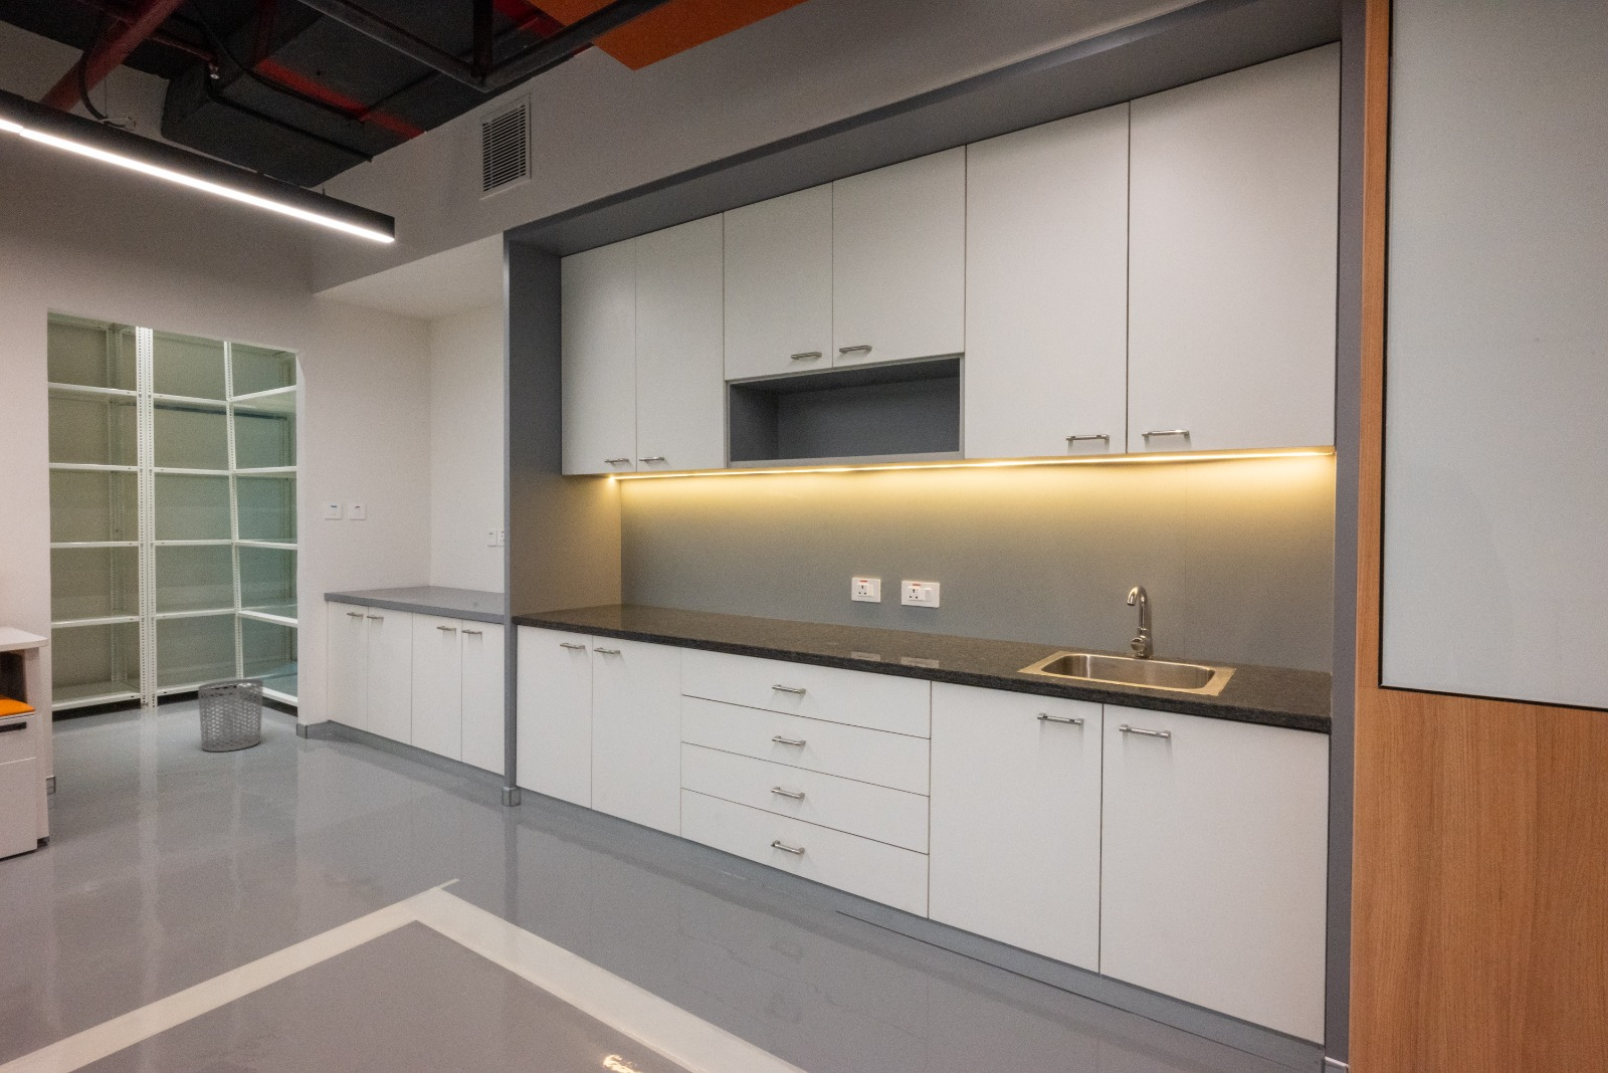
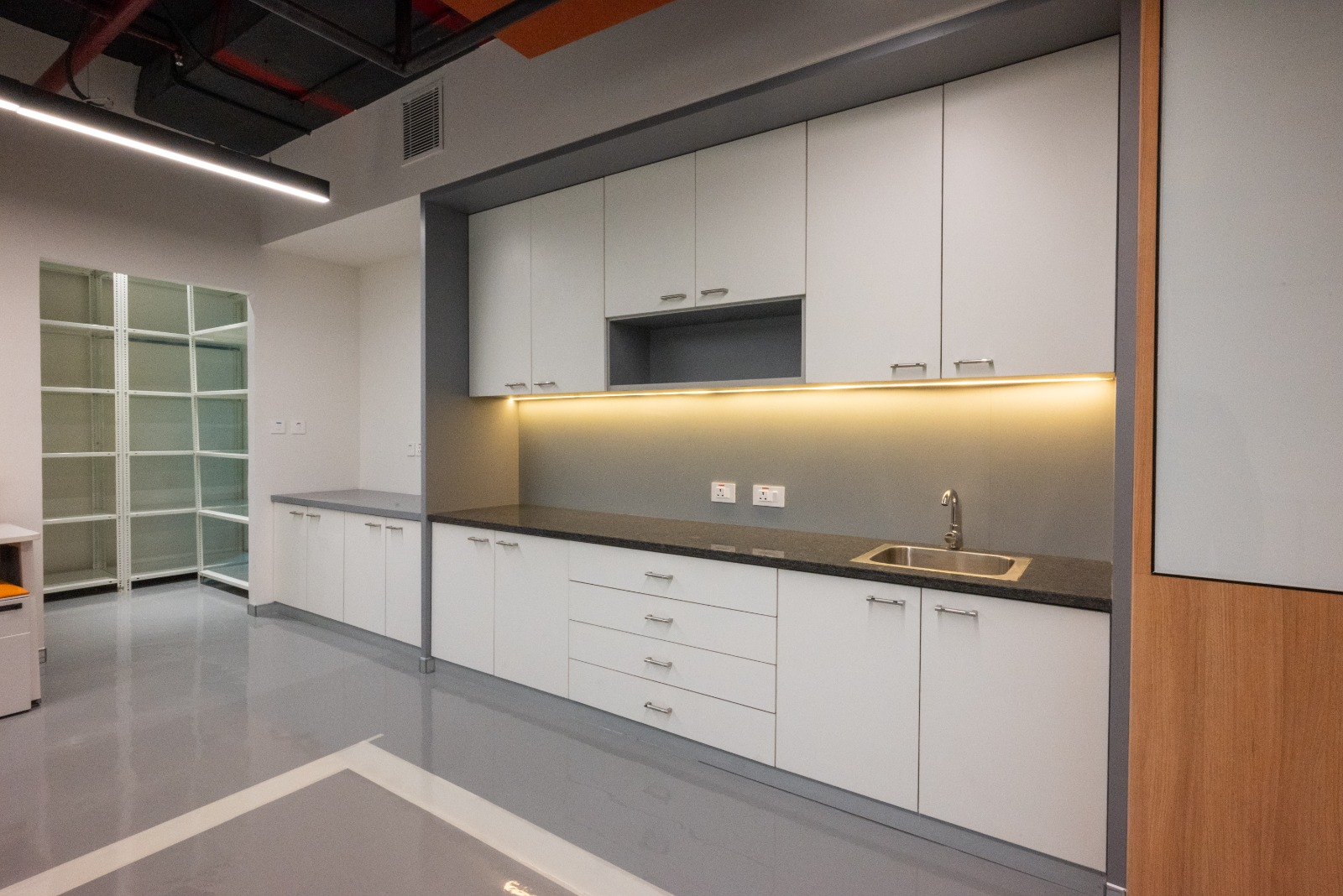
- waste bin (231, 714)
